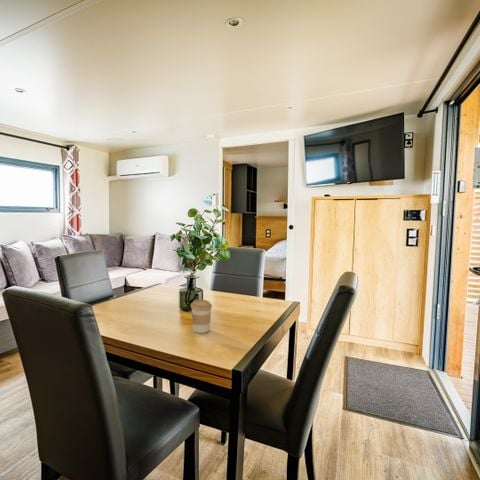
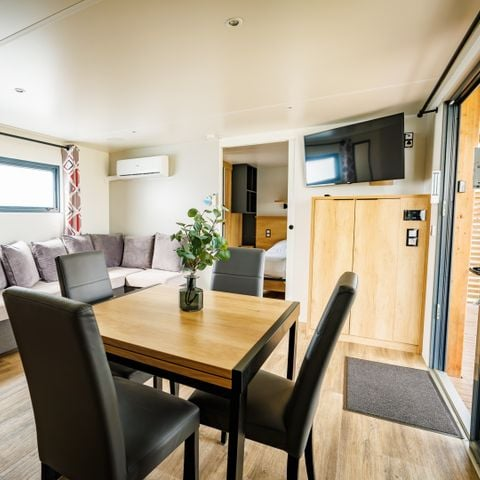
- coffee cup (201, 315)
